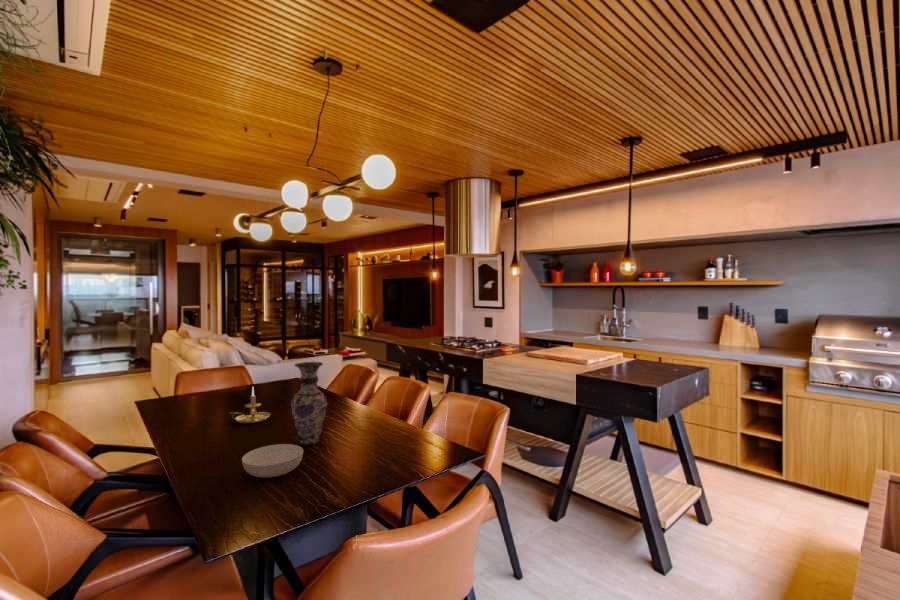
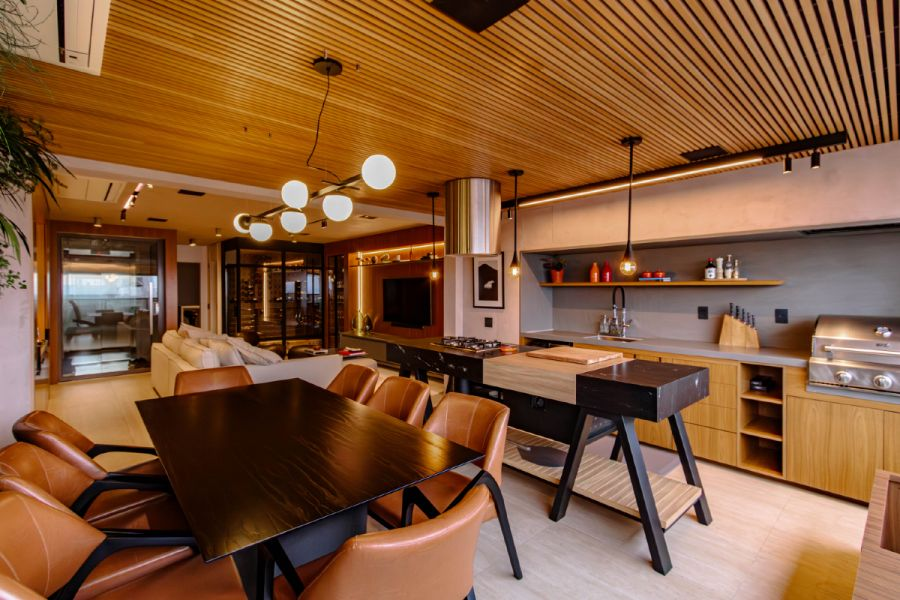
- vase (309, 403)
- serving bowl (273, 462)
- candle holder (250, 403)
